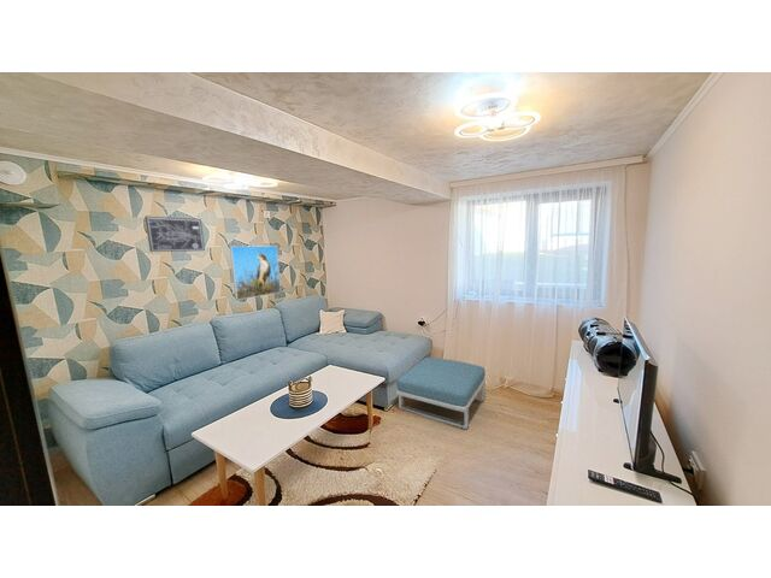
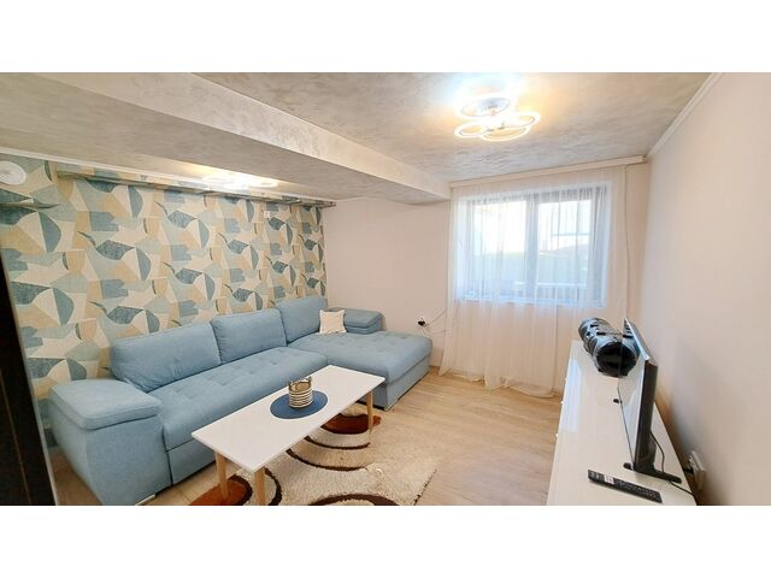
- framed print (257, 271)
- wall art (177, 234)
- footstool (442, 387)
